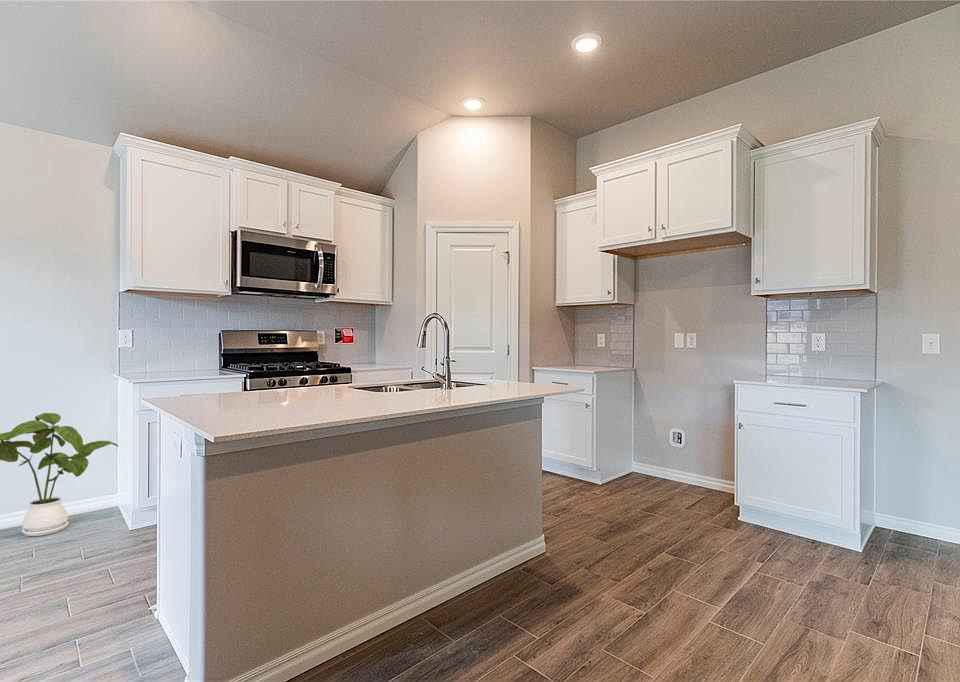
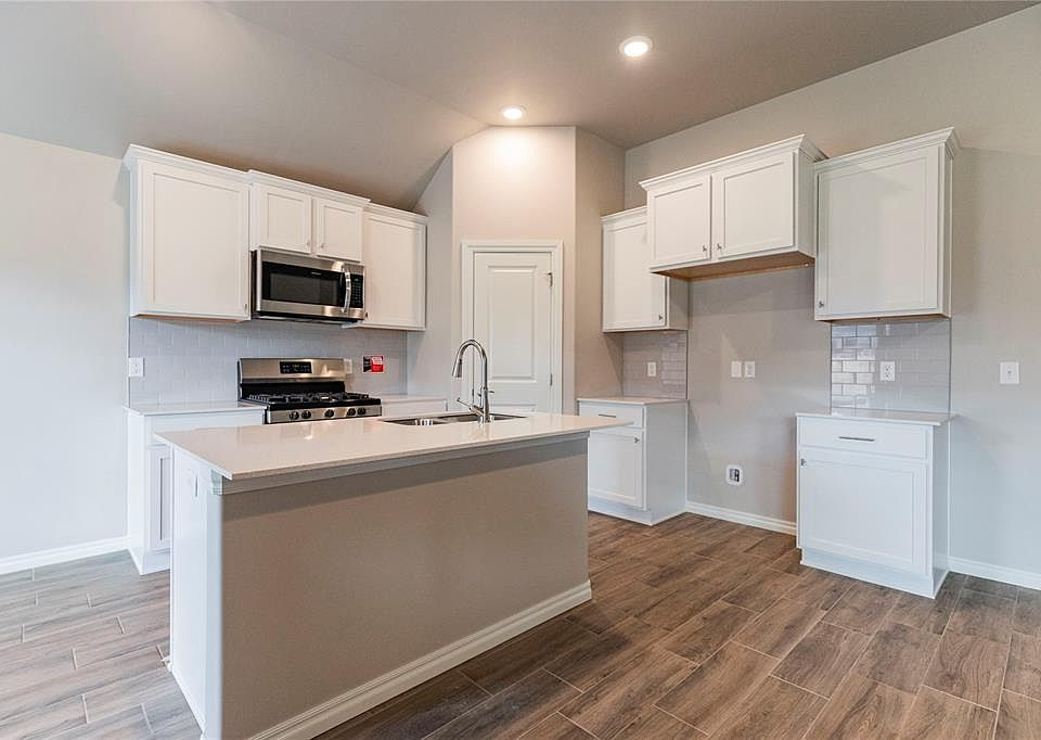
- house plant (55, 476)
